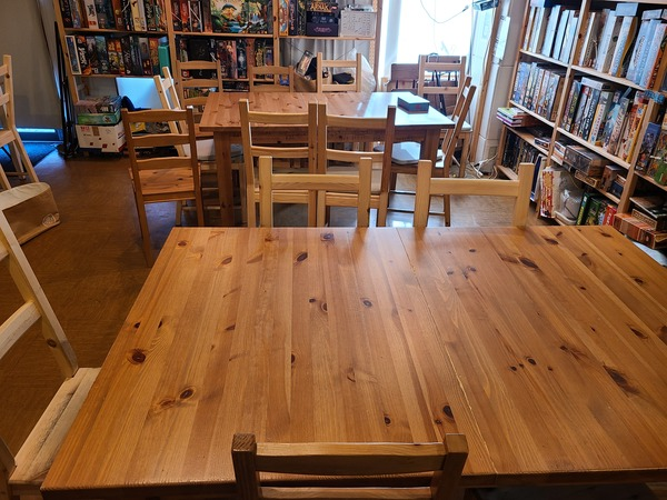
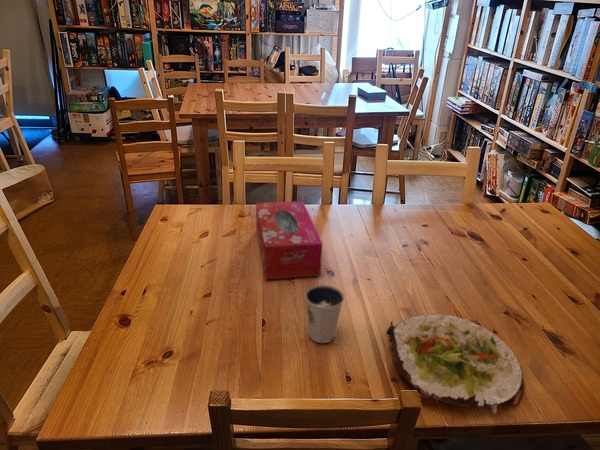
+ dixie cup (322, 315)
+ salad plate (455, 351)
+ tissue box (285, 236)
